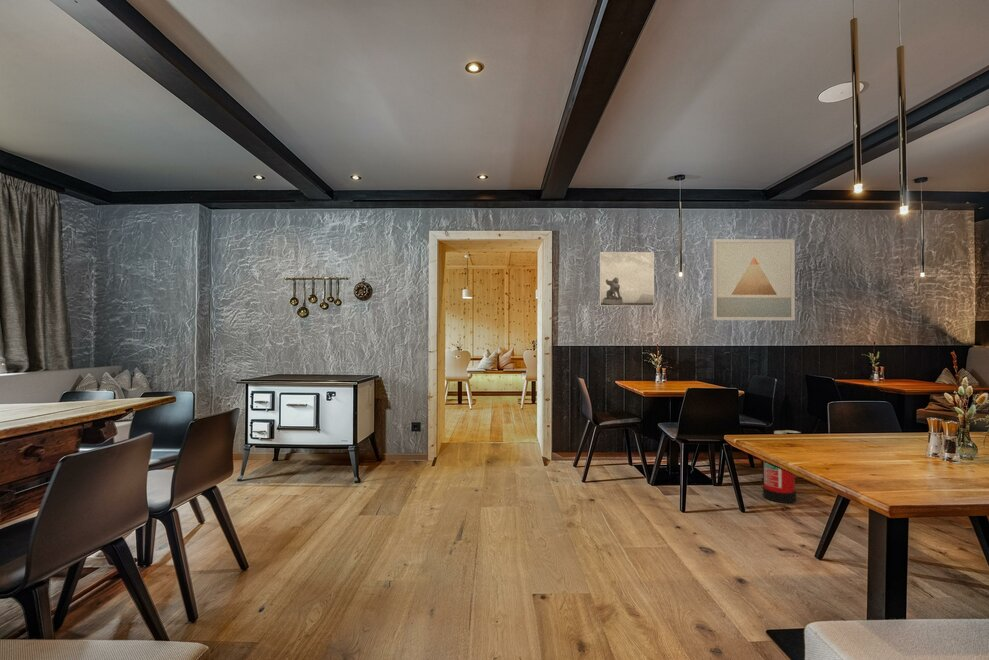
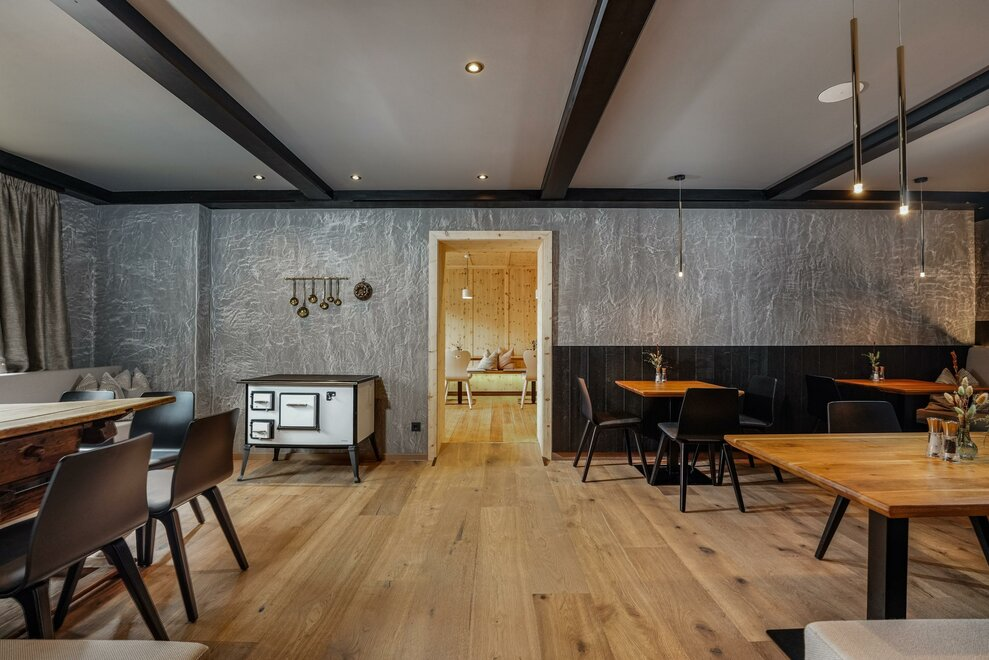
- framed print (626, 279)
- fire extinguisher (776, 467)
- wall art (753, 279)
